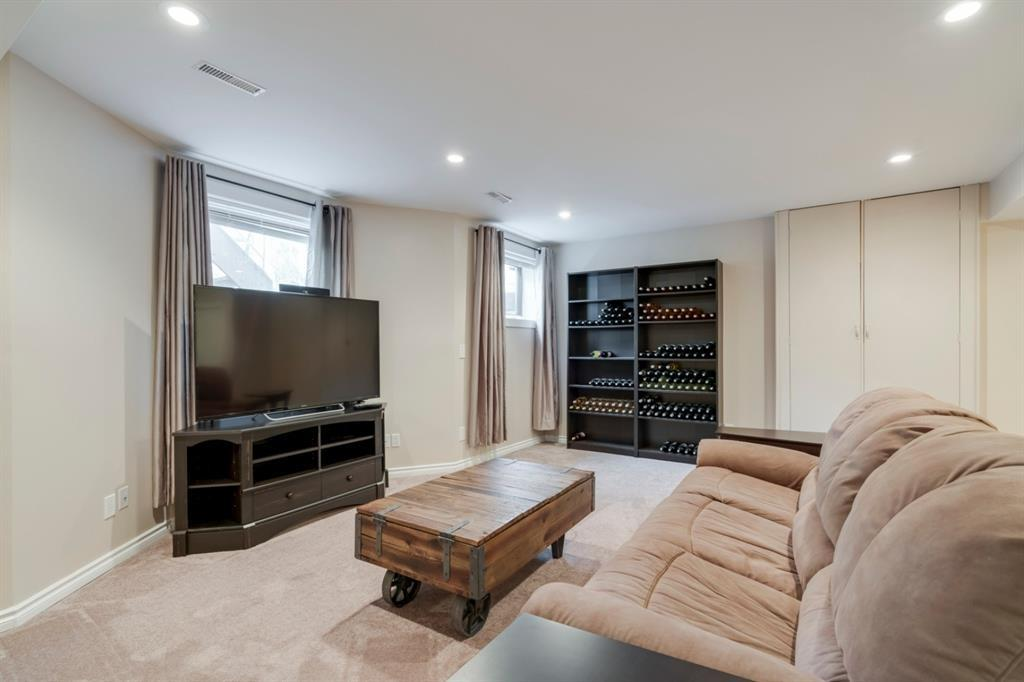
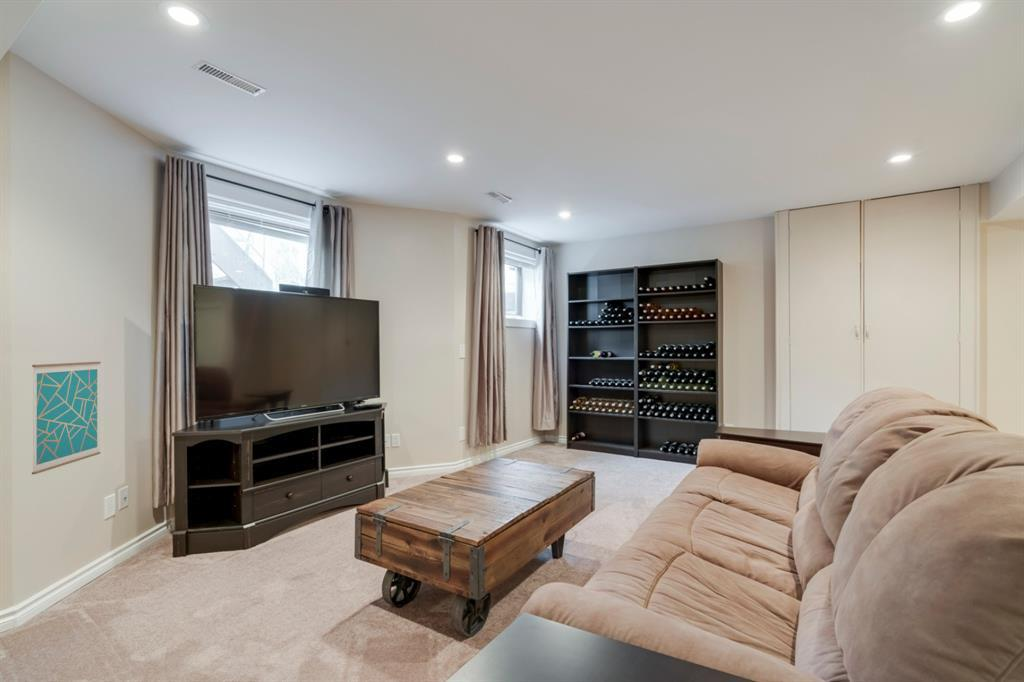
+ wall art (69, 413)
